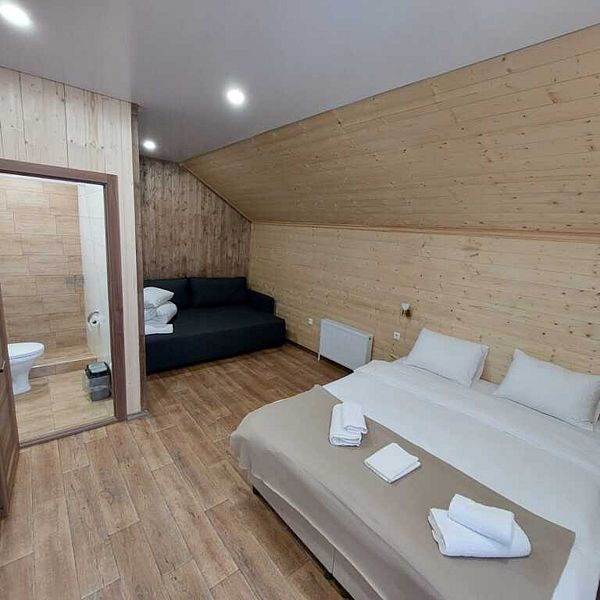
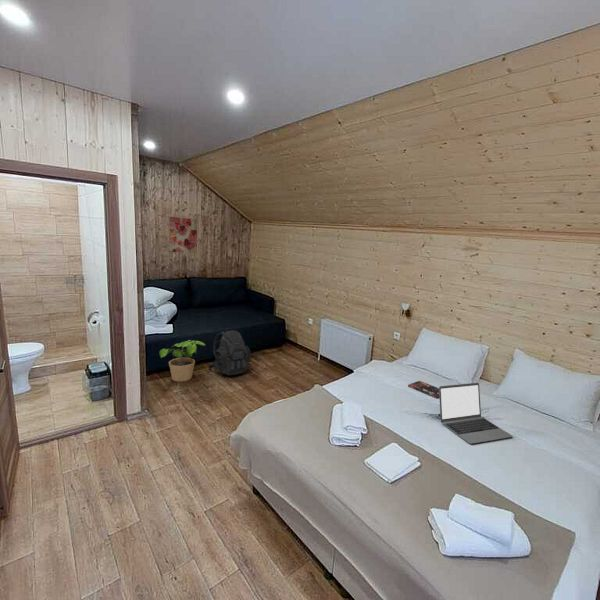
+ laptop (474, 411)
+ potted plant (182, 361)
+ backpack (230, 351)
+ book (427, 388)
+ wall art (183, 235)
